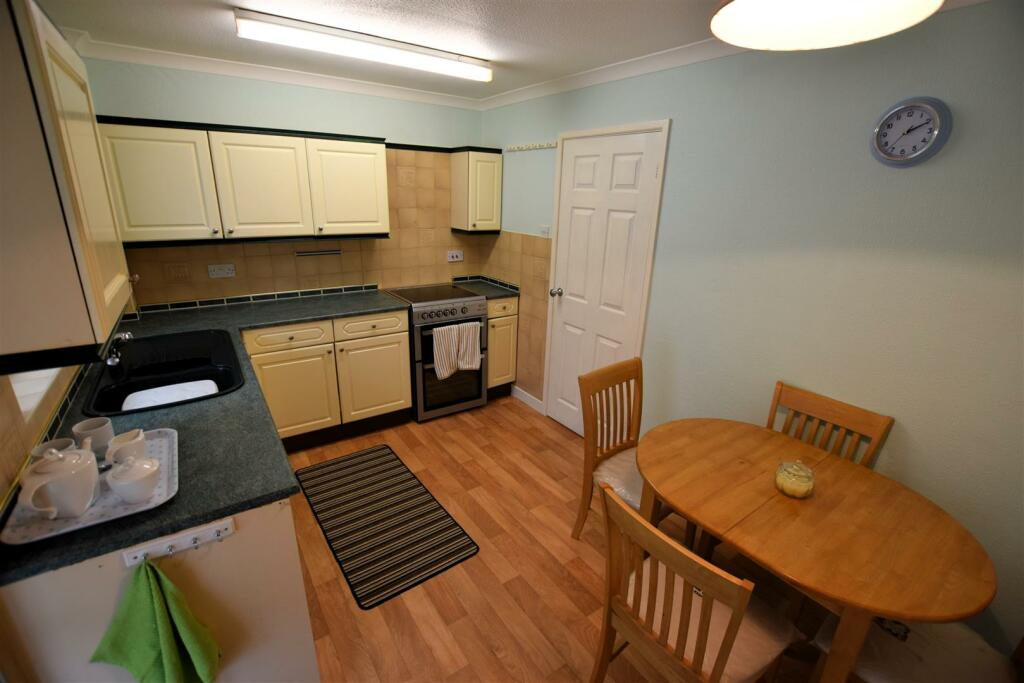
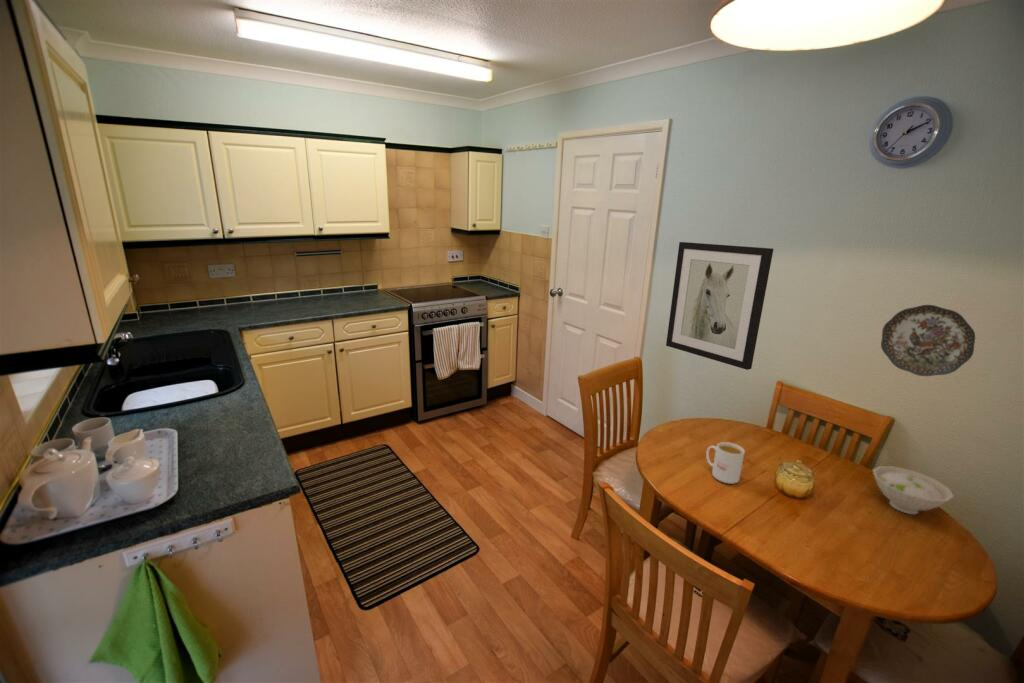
+ wall art (713, 302)
+ bowl (907, 493)
+ decorative plate (926, 340)
+ mug (723, 460)
